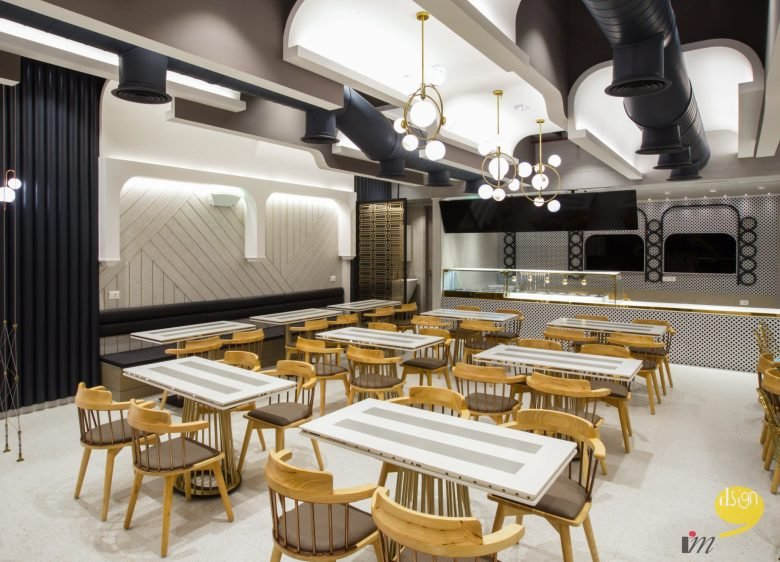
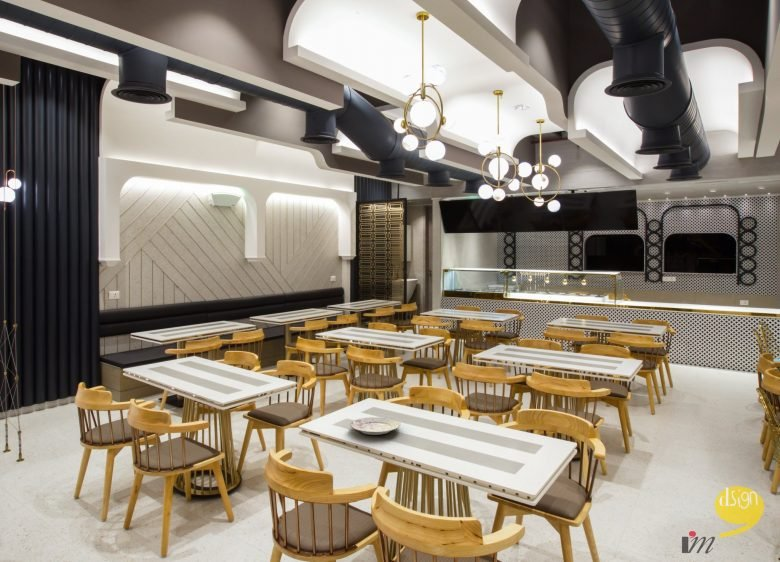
+ plate (375, 426)
